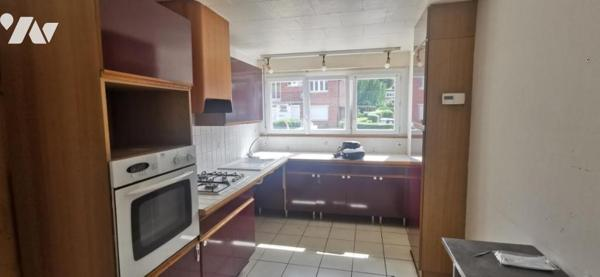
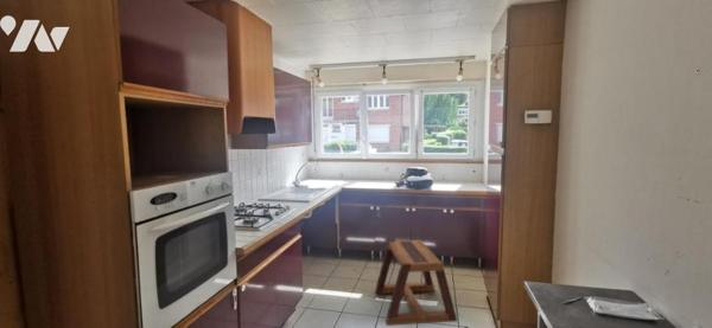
+ stool (407, 276)
